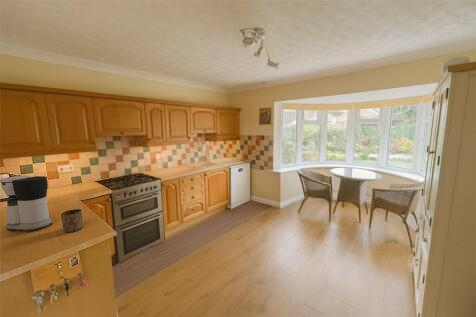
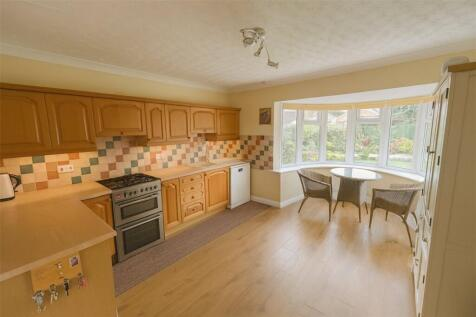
- coffee maker (30, 201)
- cup (72, 220)
